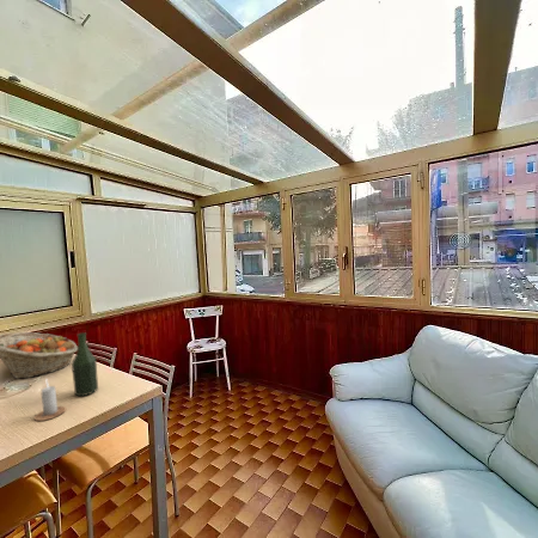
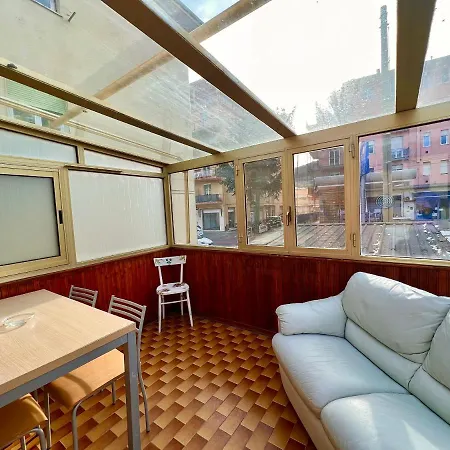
- candle (49, 396)
- fruit basket (37, 349)
- bottle (84, 362)
